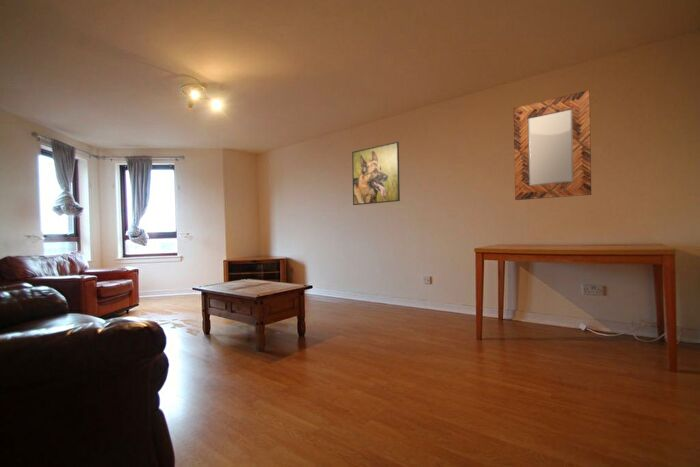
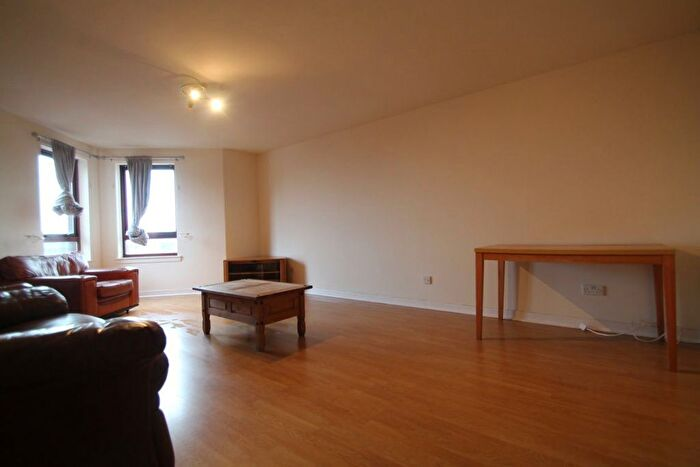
- home mirror (550, 148)
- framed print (374, 175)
